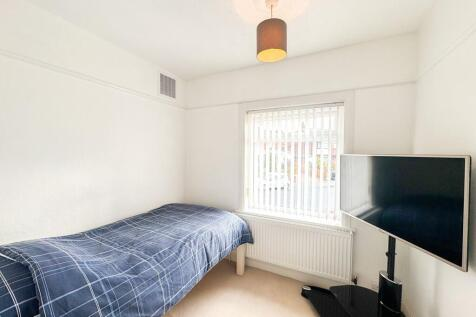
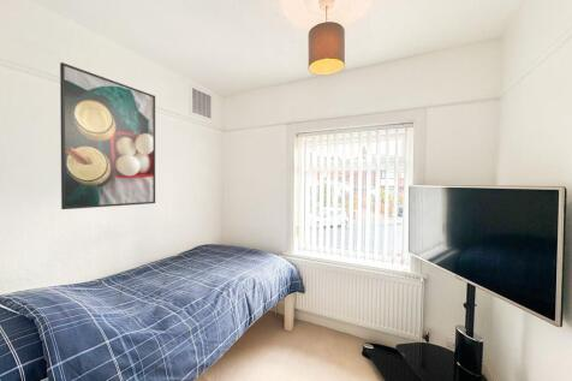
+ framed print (114, 144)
